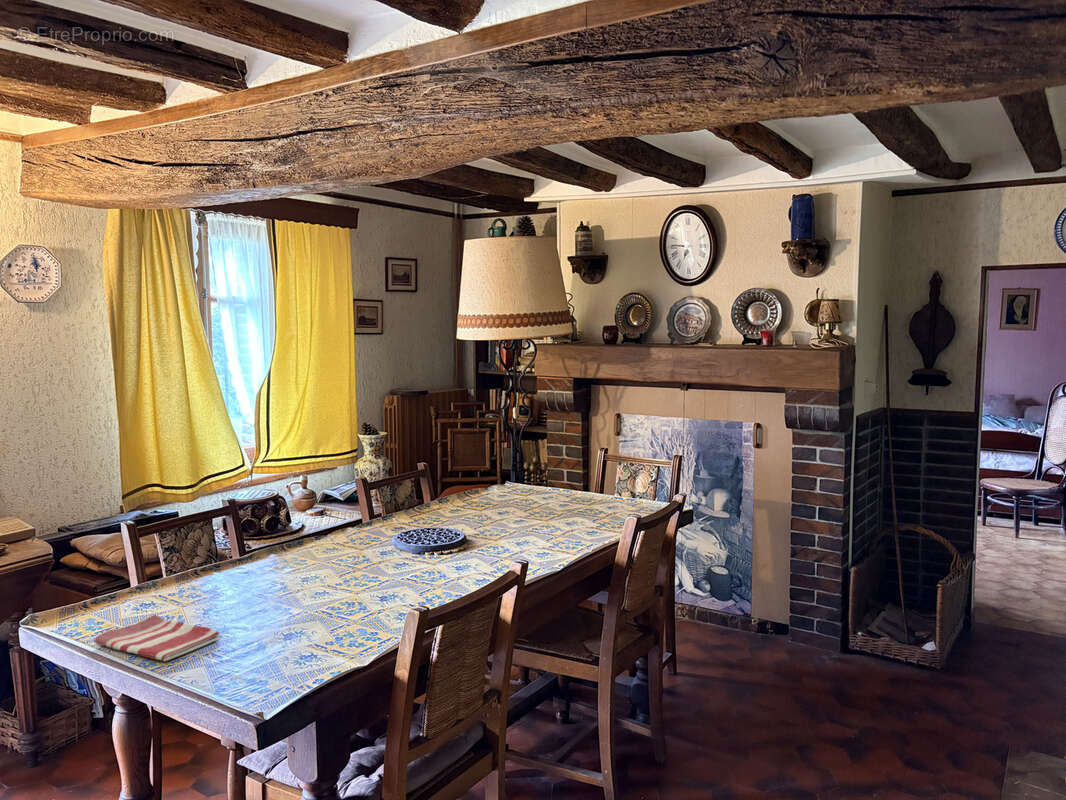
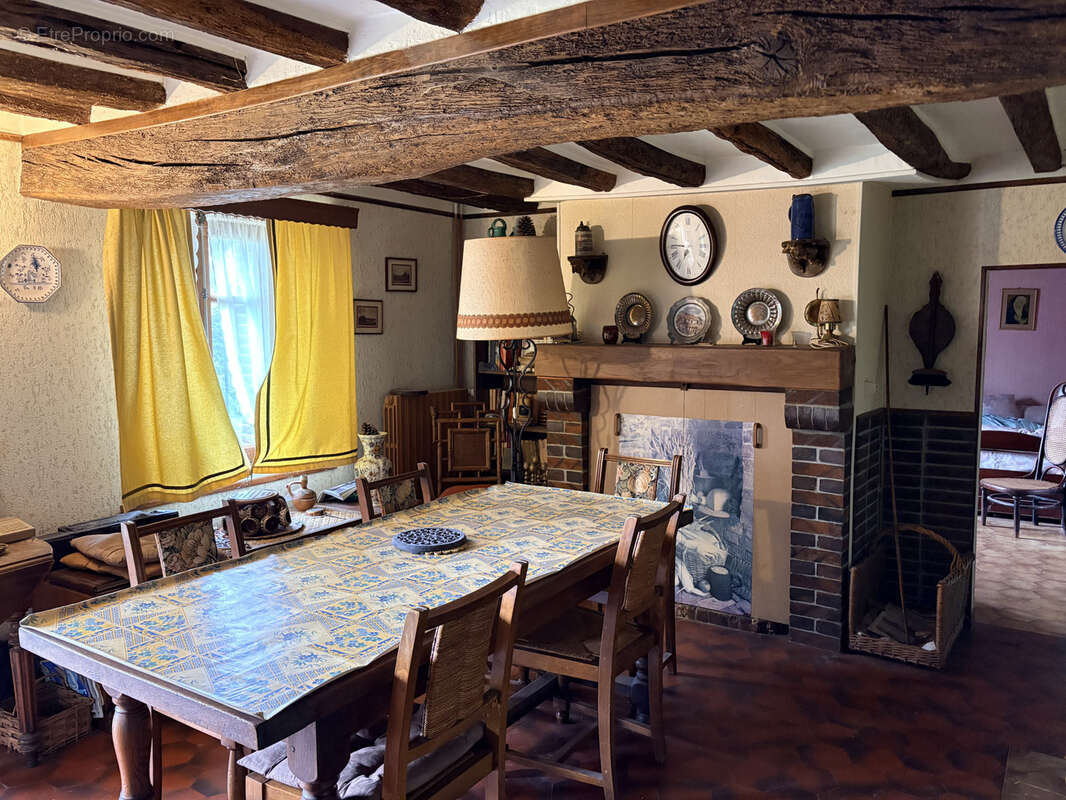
- dish towel (158, 637)
